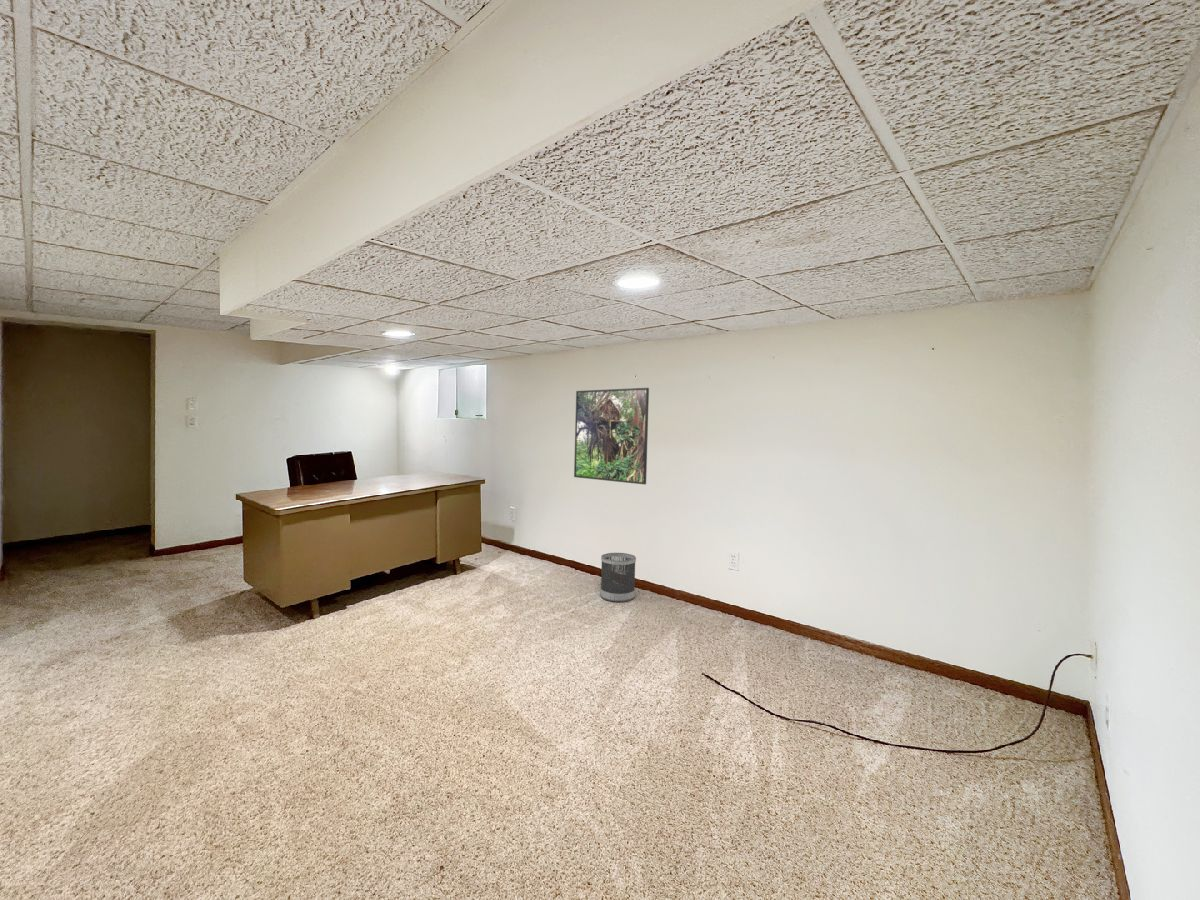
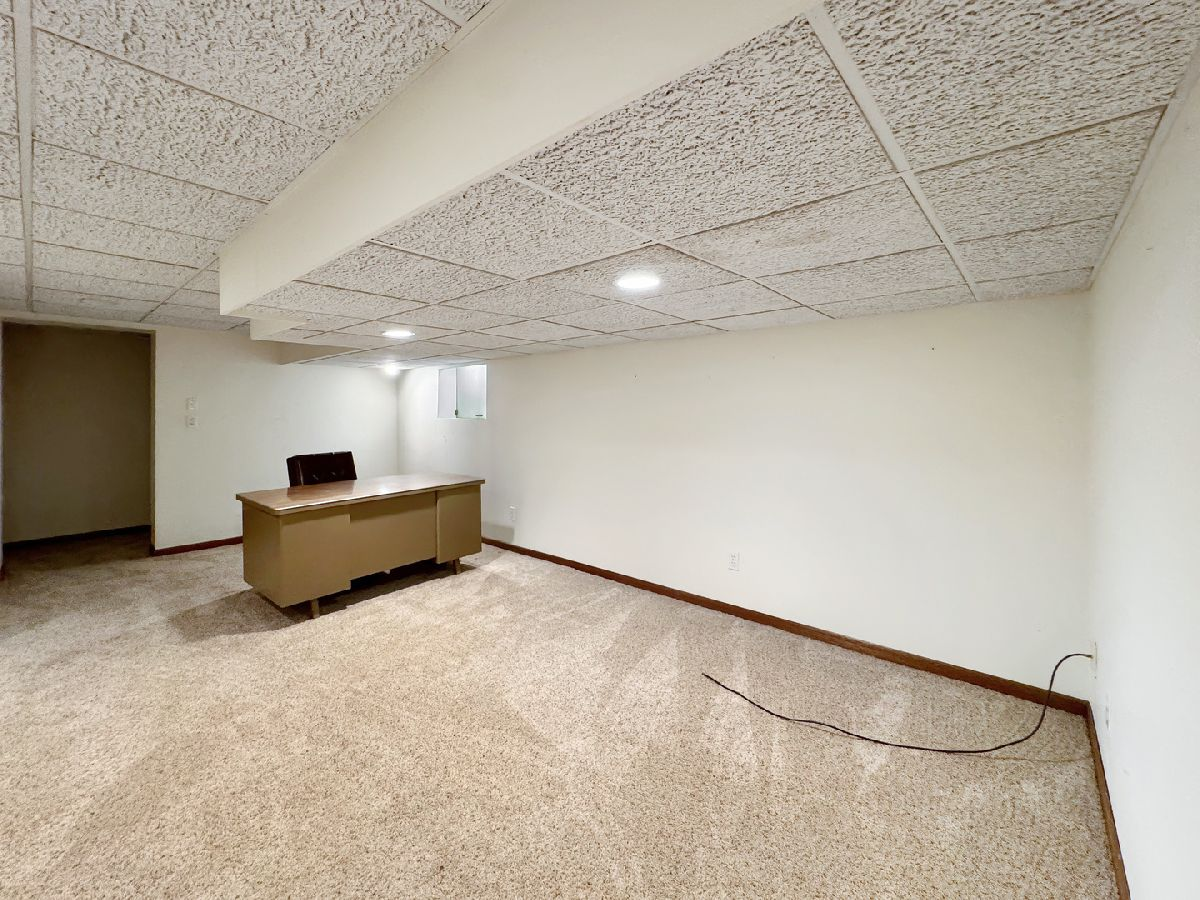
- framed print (609, 435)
- wastebasket (618, 576)
